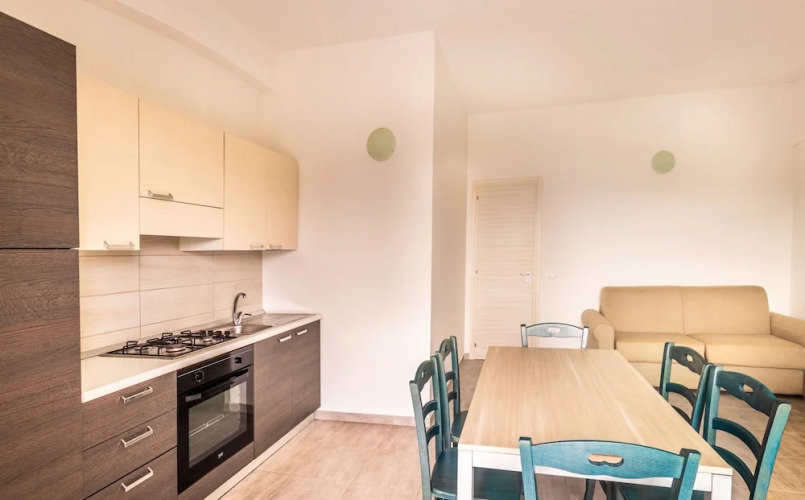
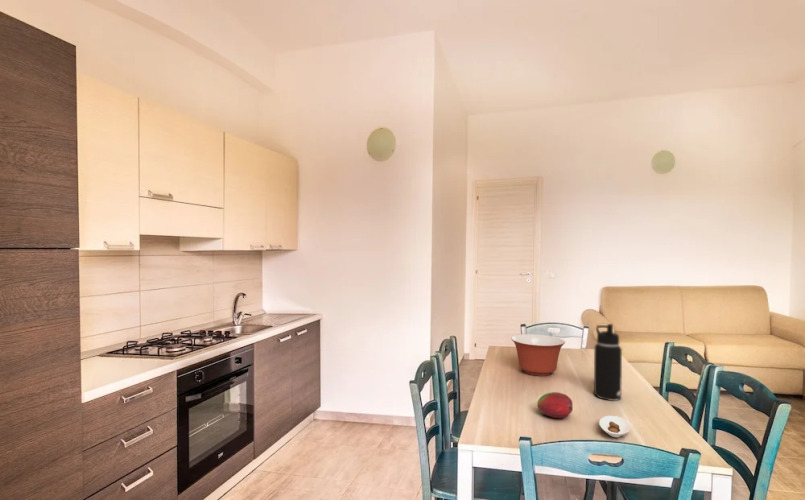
+ fruit (554, 404)
+ water bottle (606, 358)
+ mixing bowl (537, 355)
+ saucer (614, 427)
